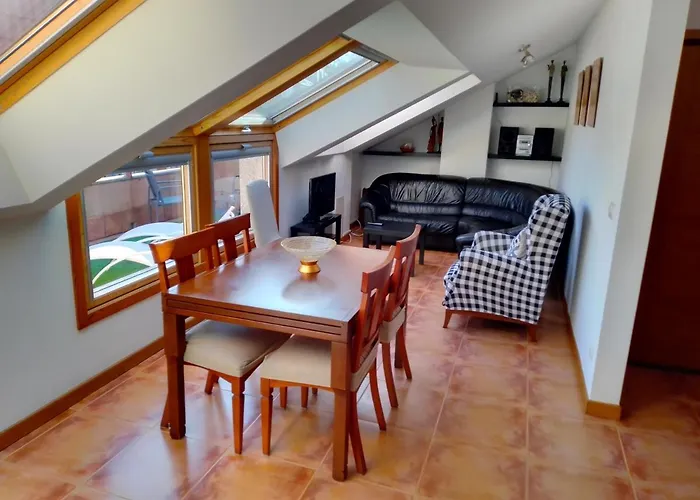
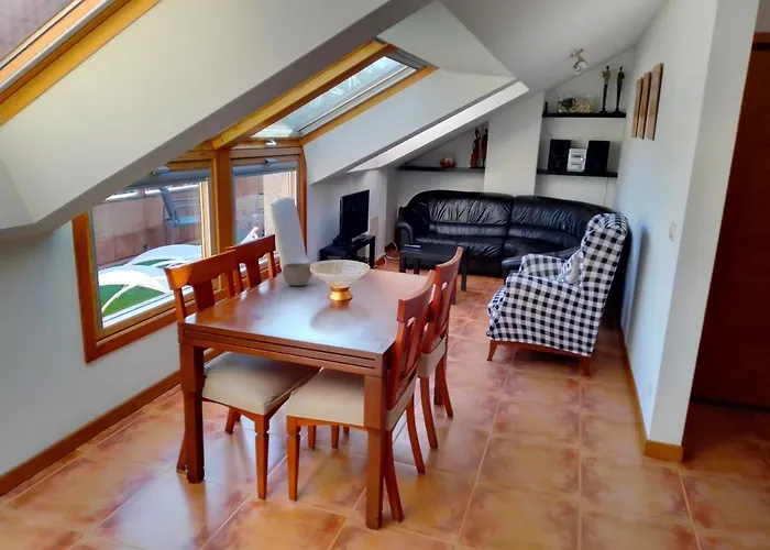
+ bowl (297, 275)
